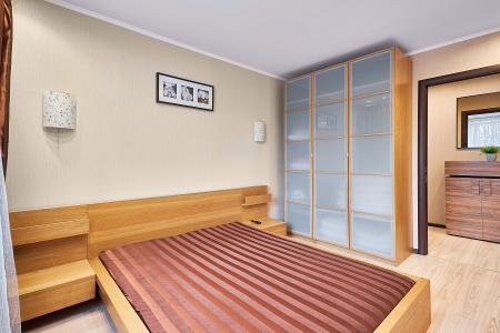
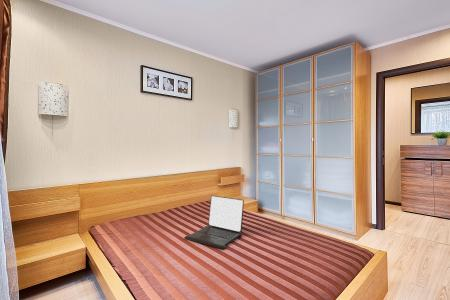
+ laptop (215, 218)
